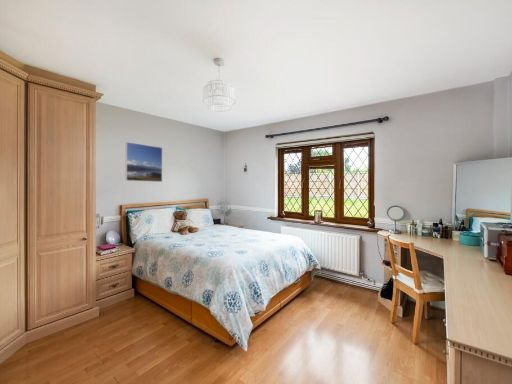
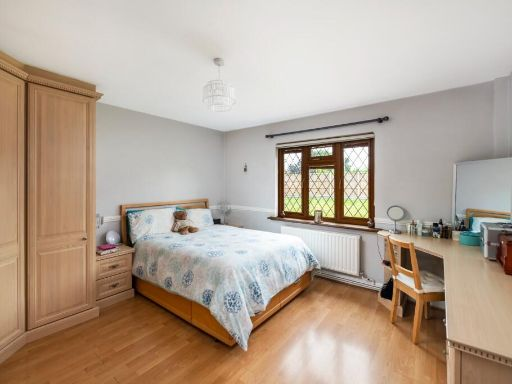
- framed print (144, 163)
